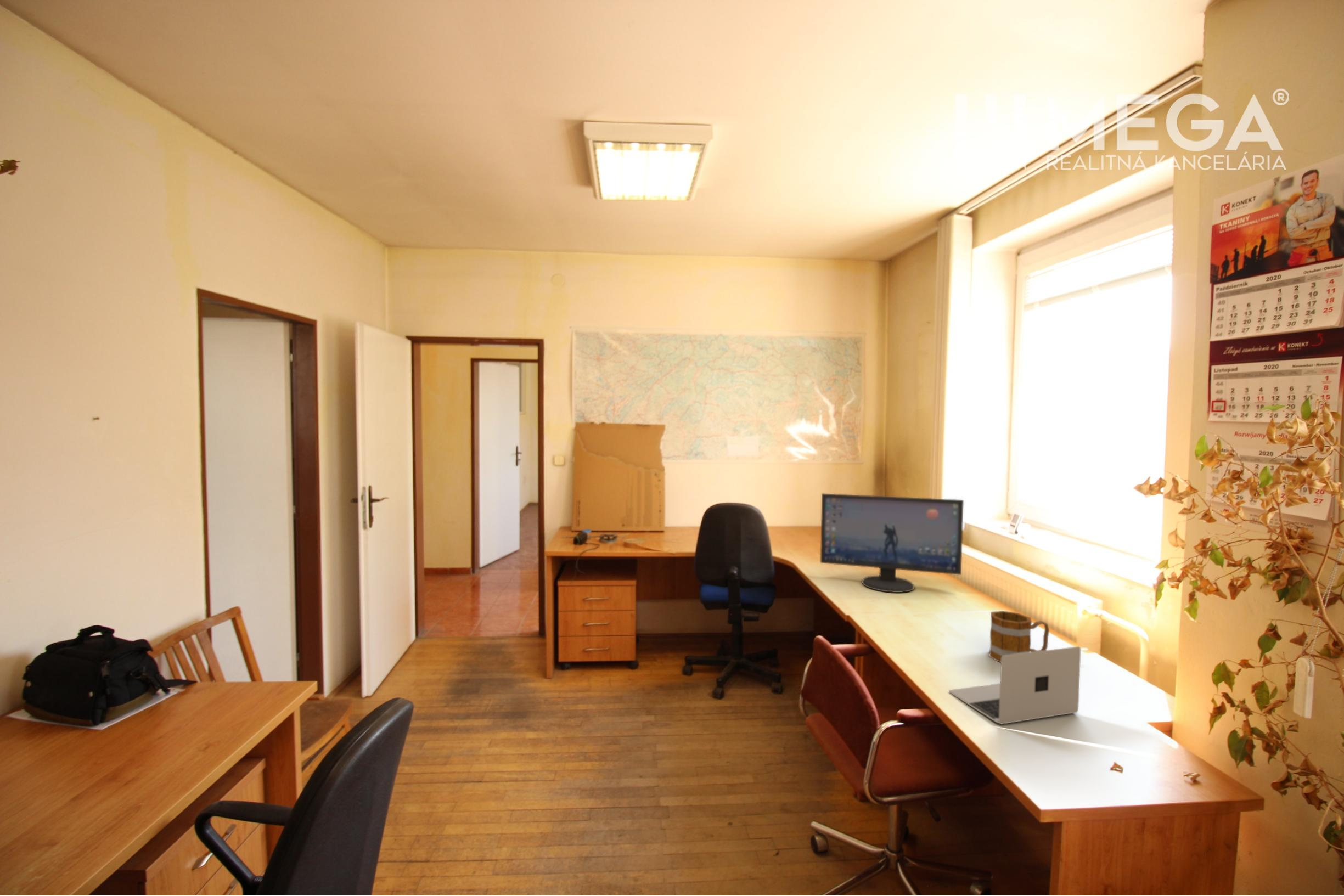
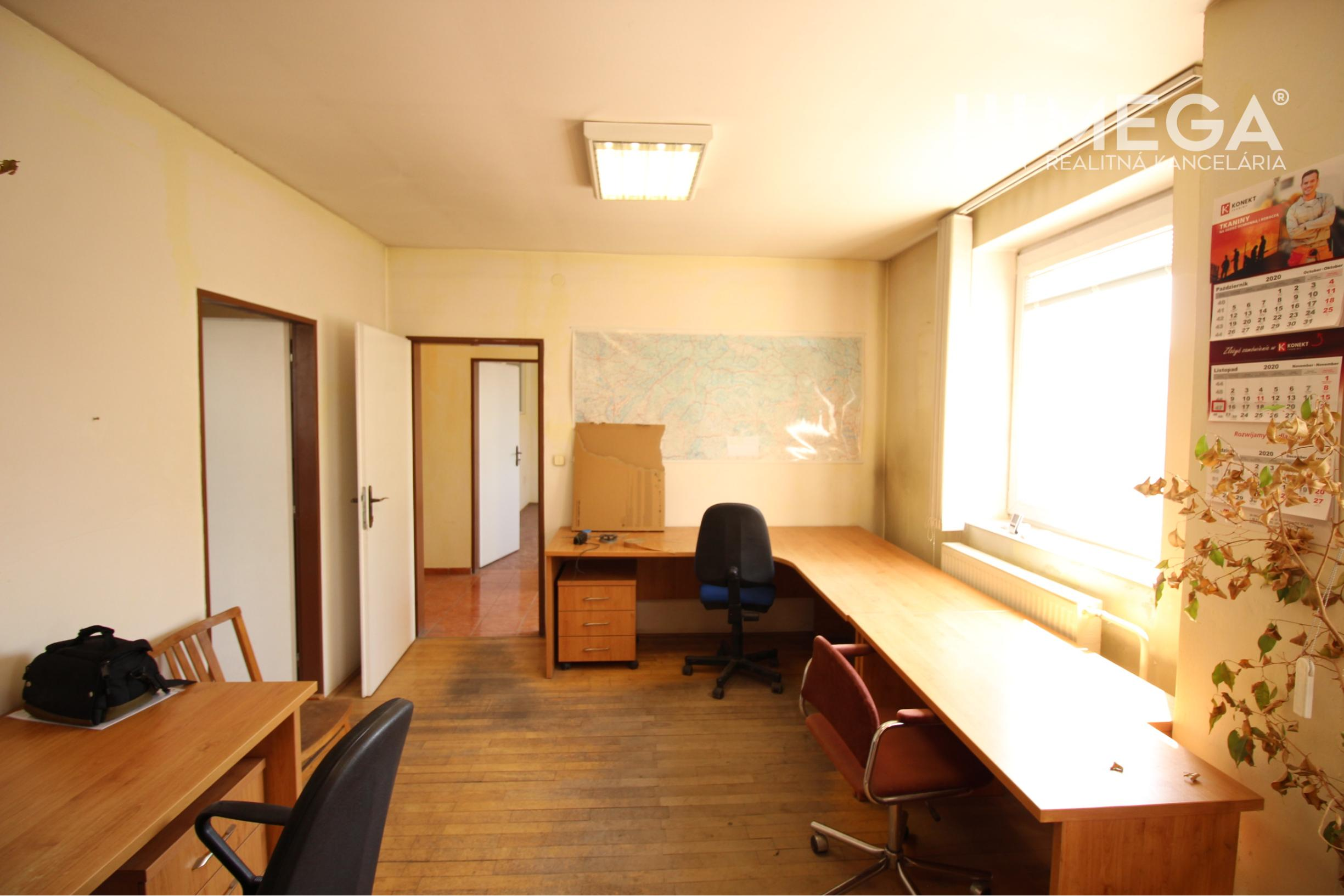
- mug (1019, 638)
- computer monitor (888, 541)
- laptop (1012, 670)
